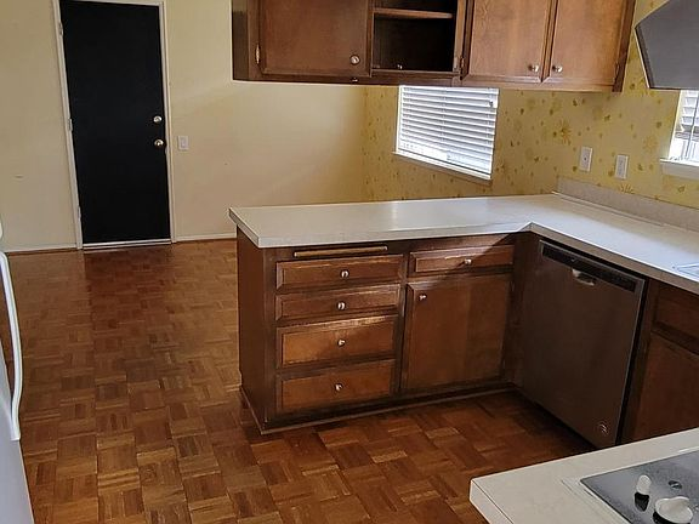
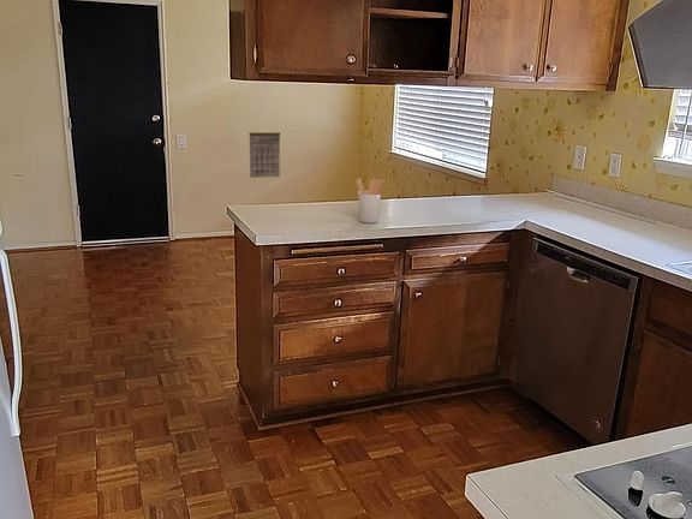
+ utensil holder (371, 198)
+ calendar (264, 149)
